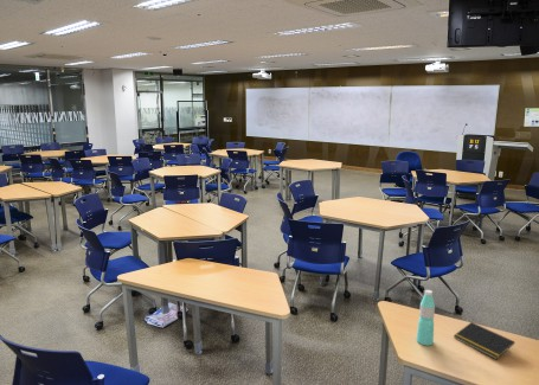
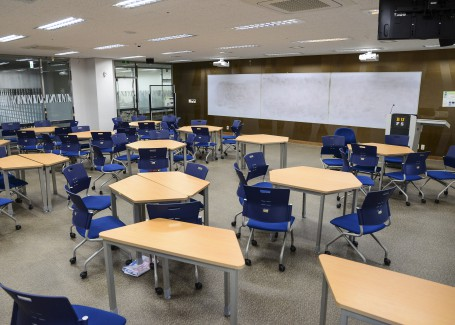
- water bottle (426, 316)
- notepad (482, 339)
